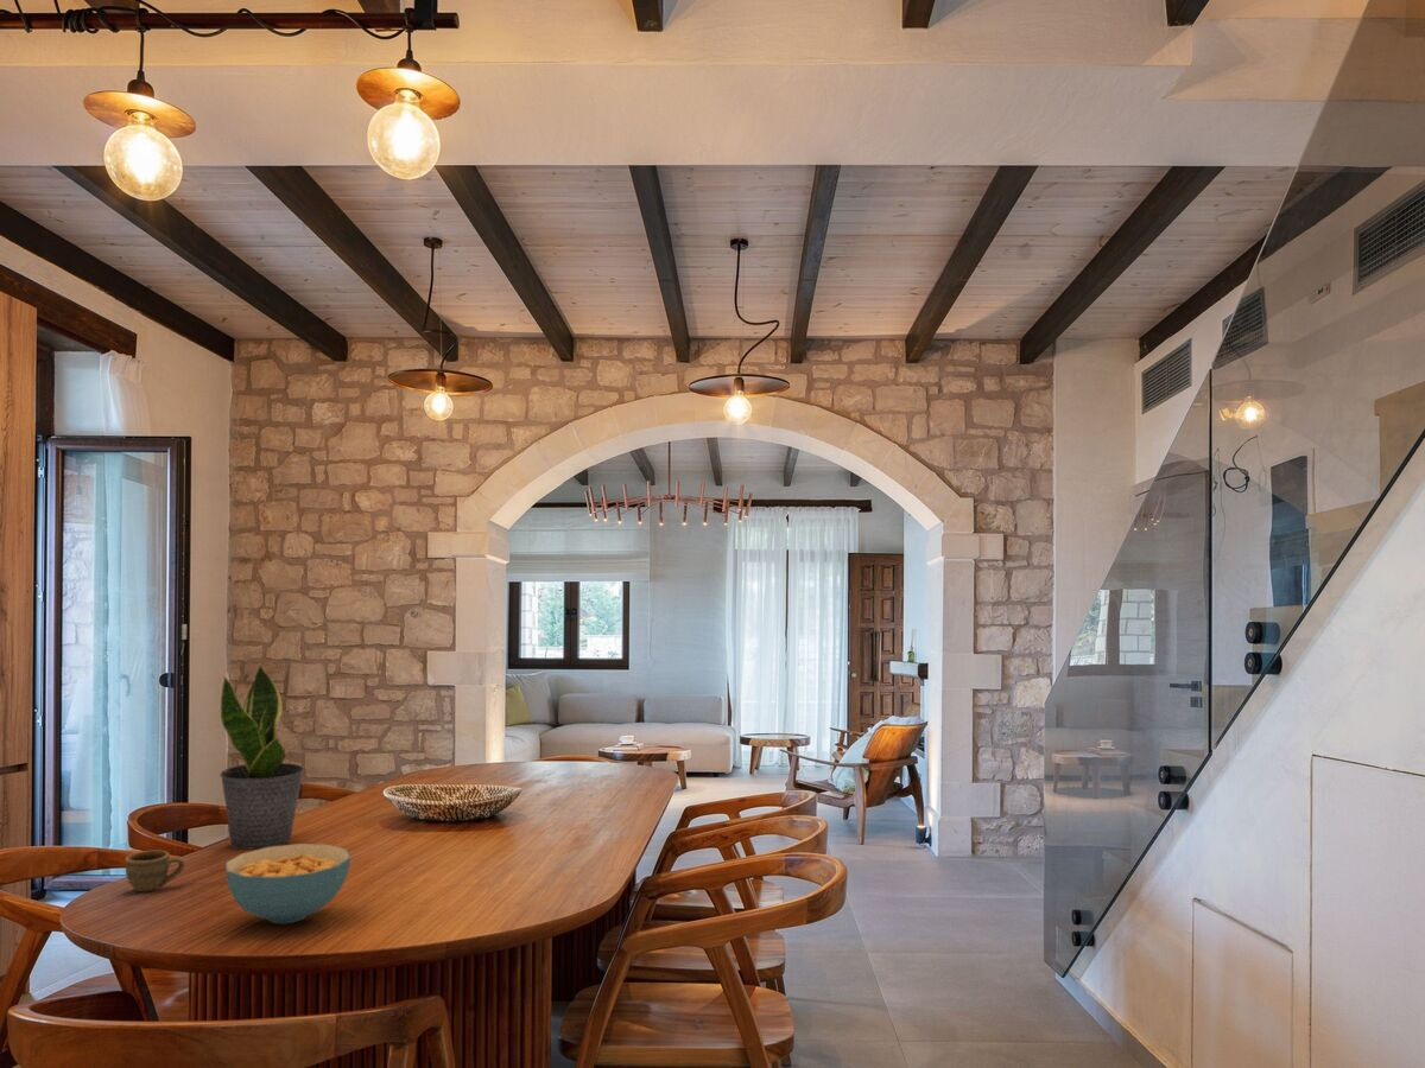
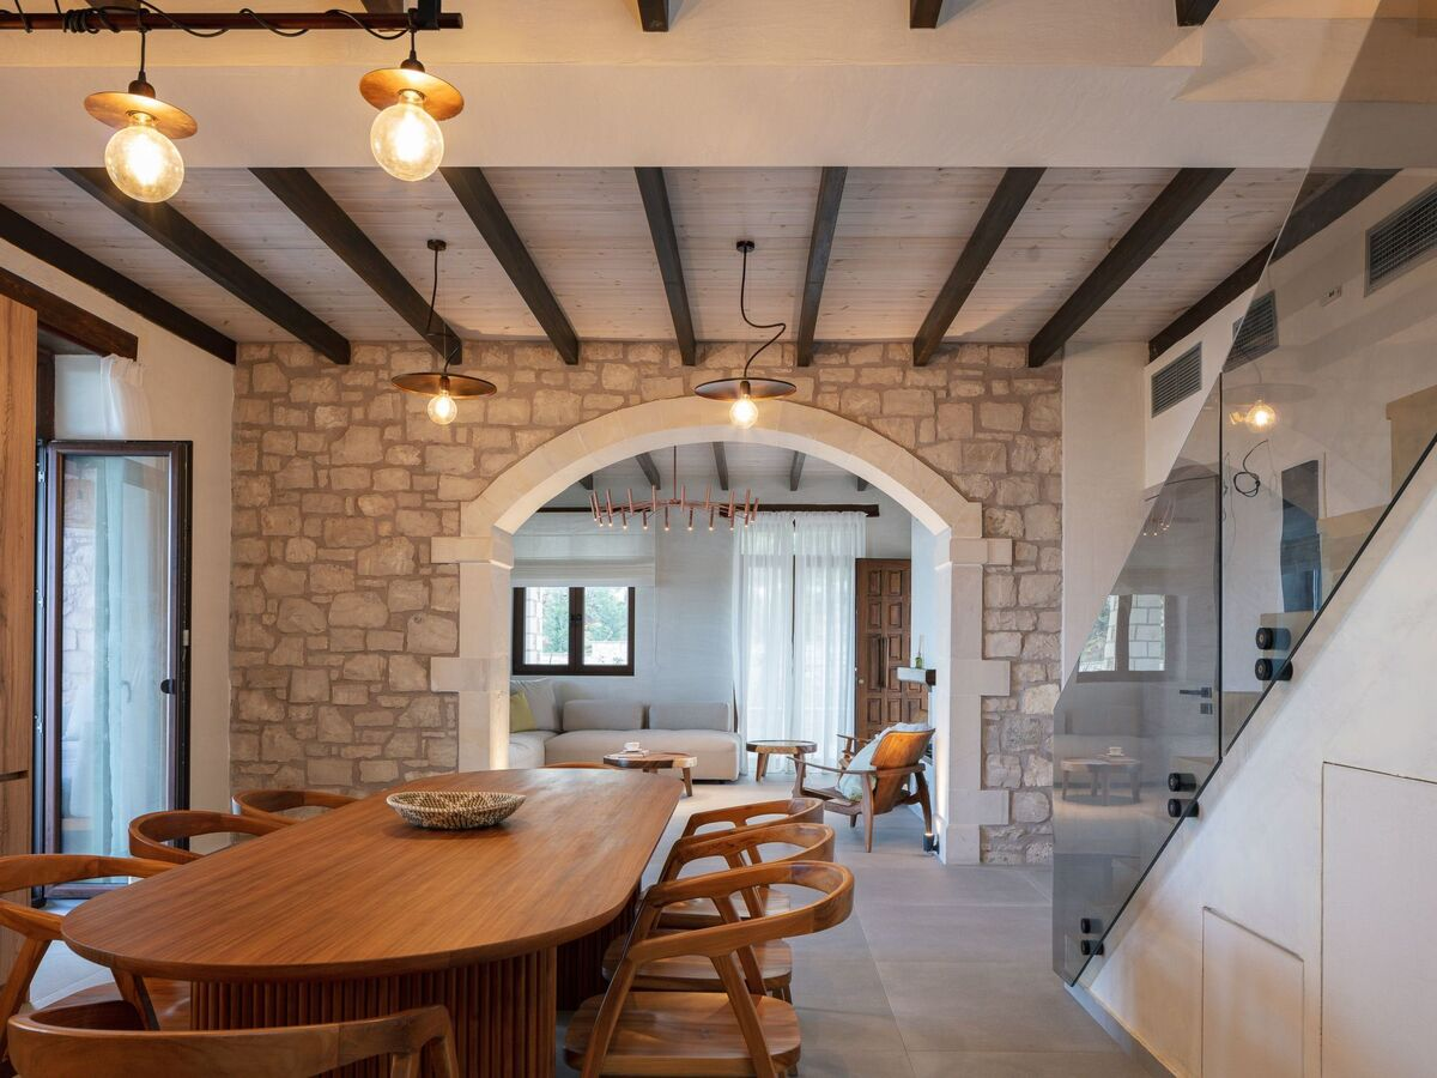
- potted plant (262, 755)
- cereal bowl (287, 888)
- cup (154, 871)
